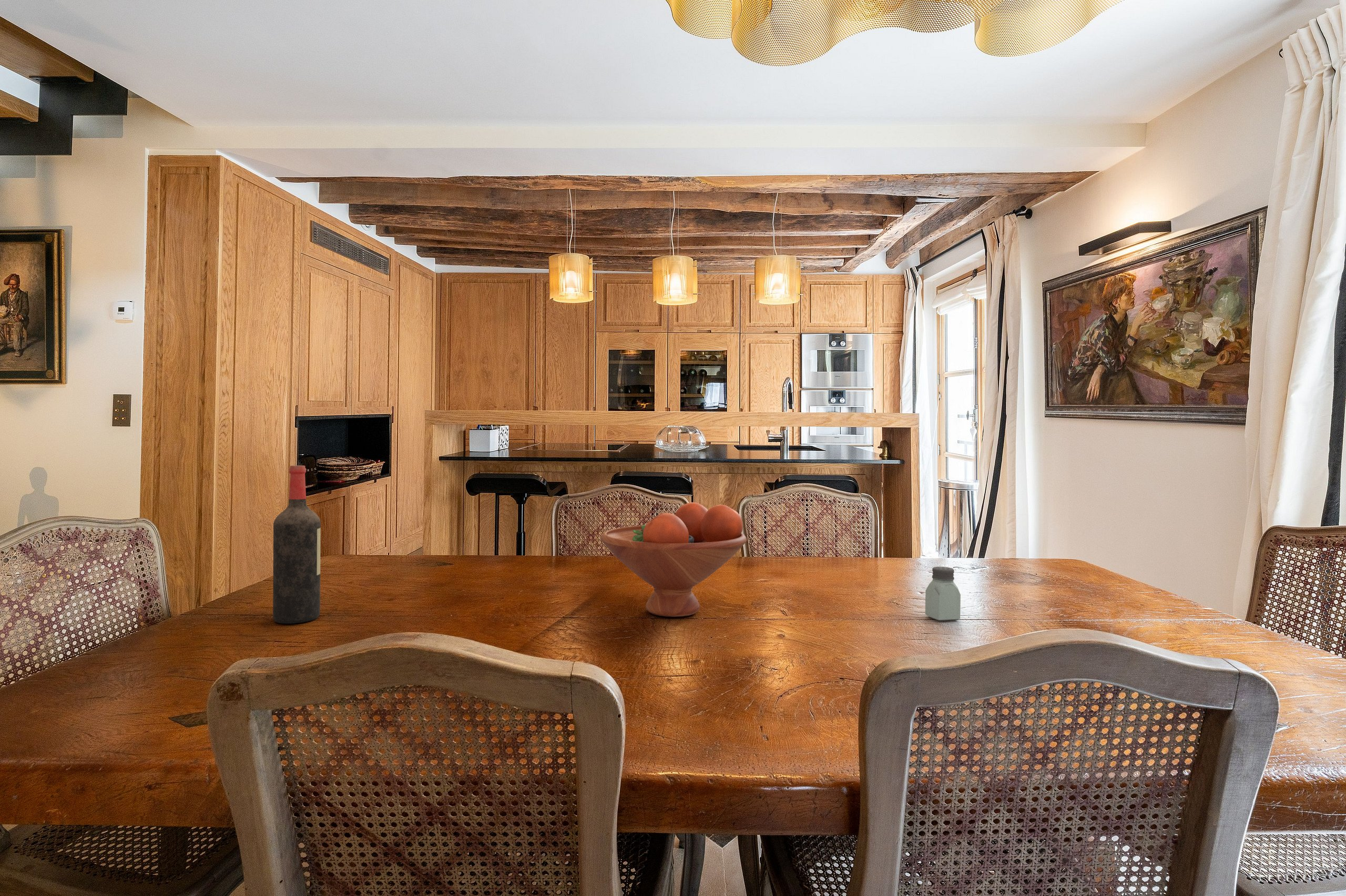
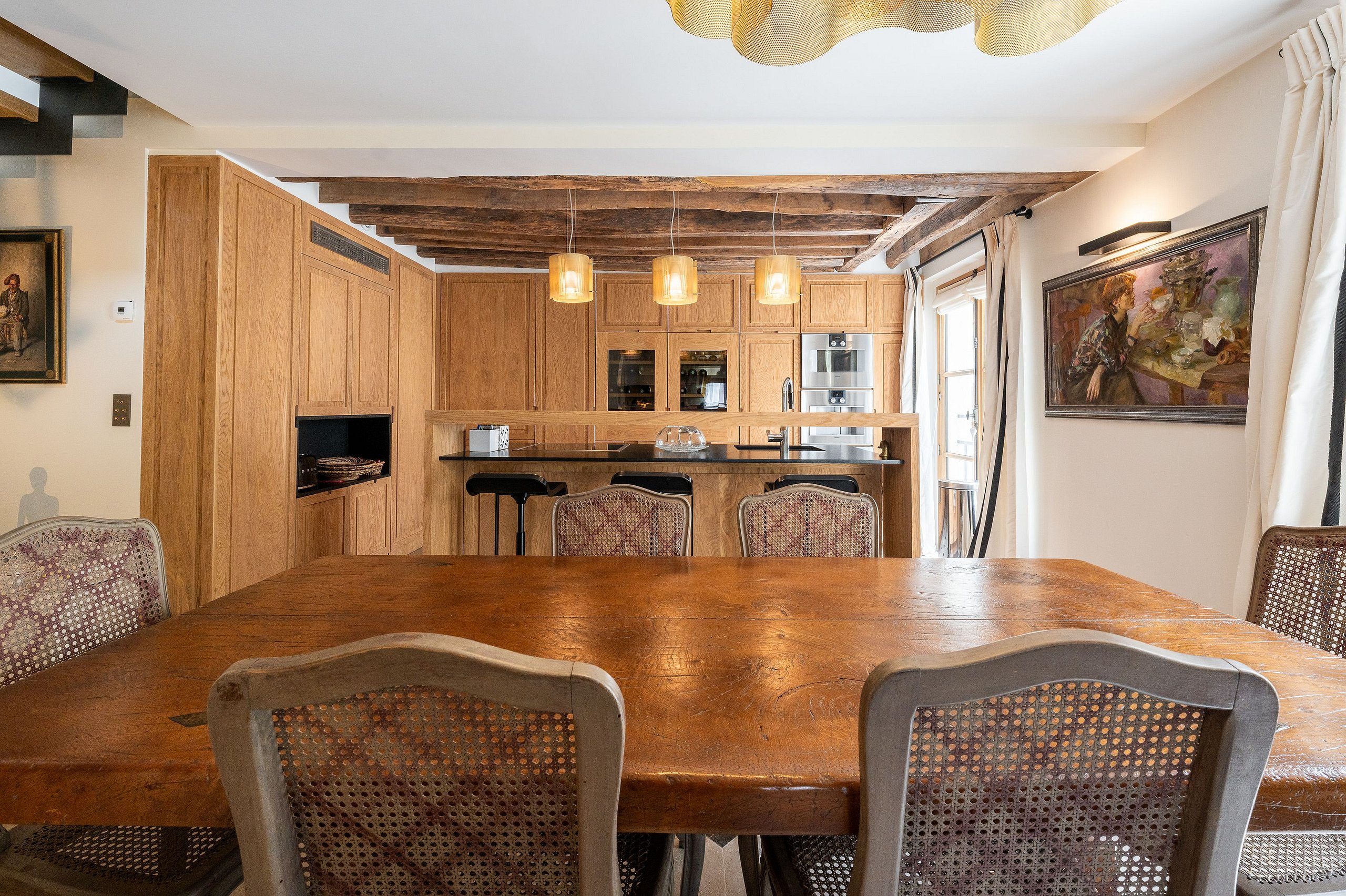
- saltshaker (943, 593)
- wine bottle (297, 542)
- fruit bowl (673, 557)
